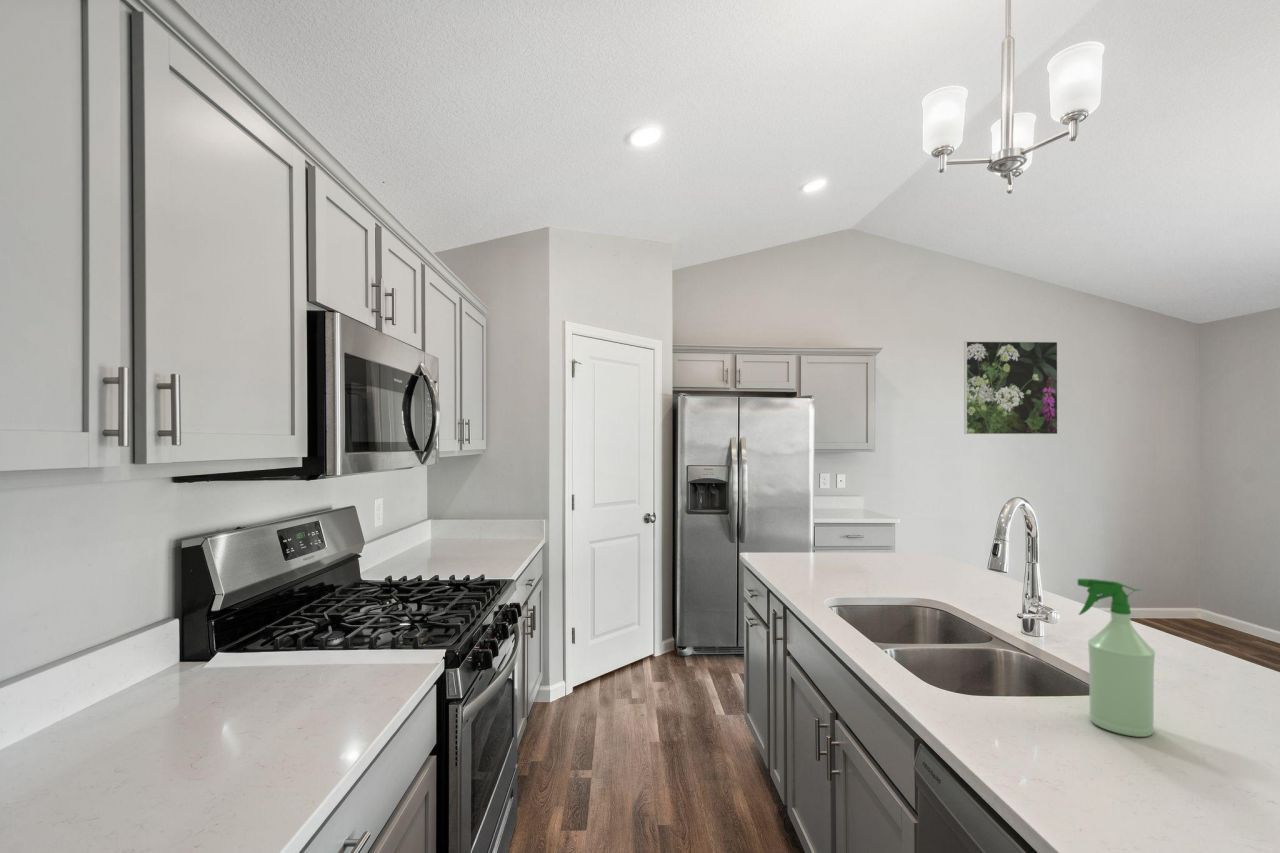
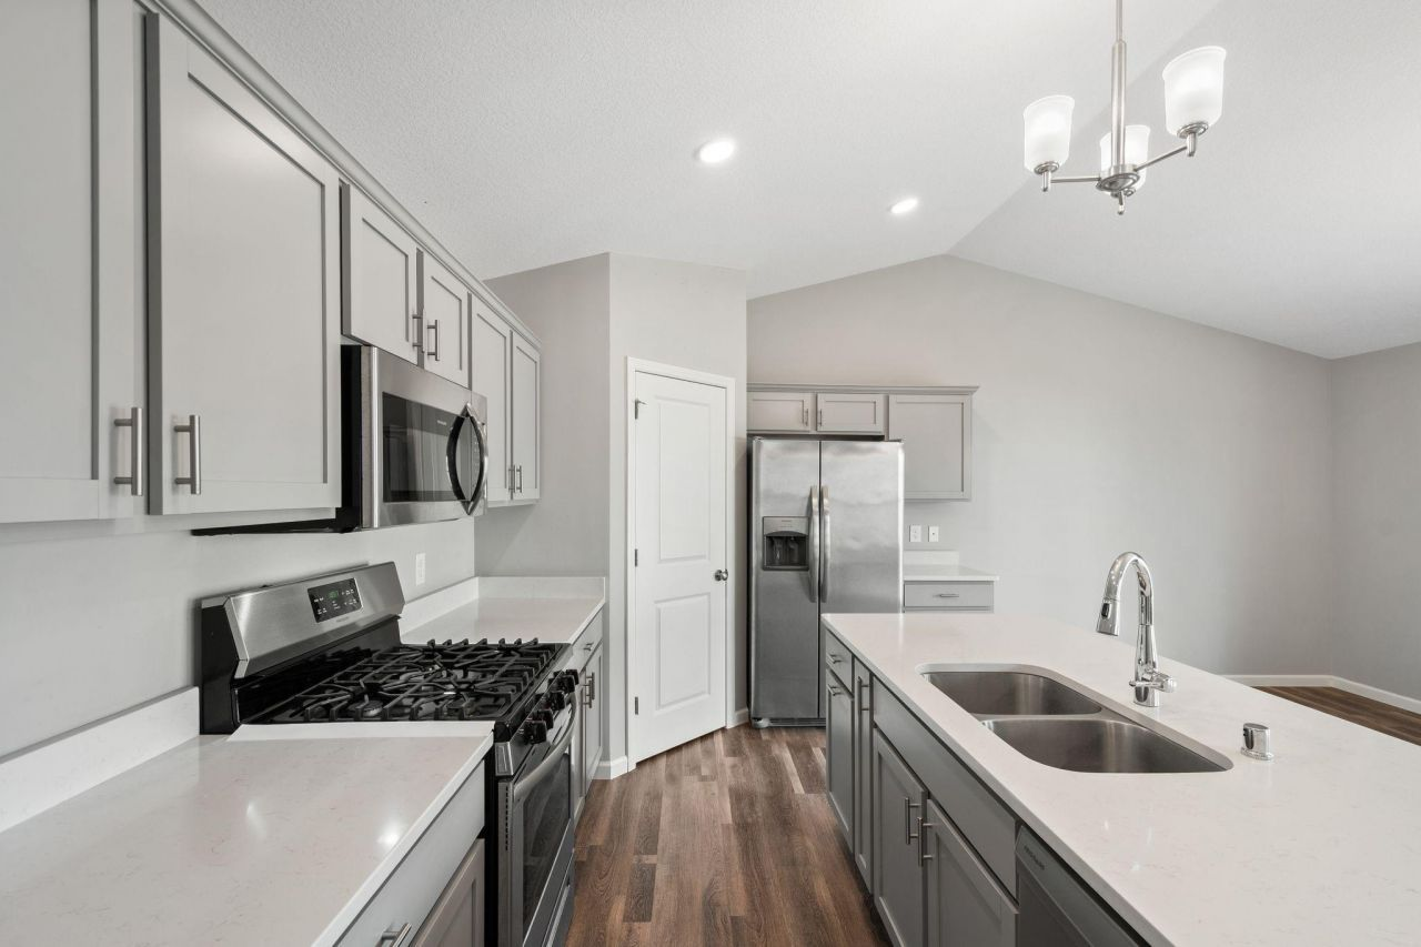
- spray bottle (1120, 653)
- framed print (1010, 387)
